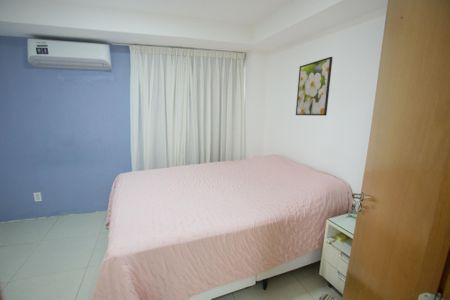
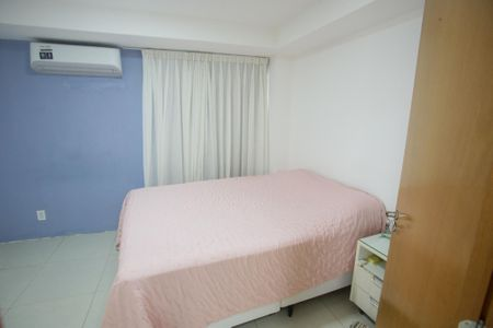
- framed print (312, 89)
